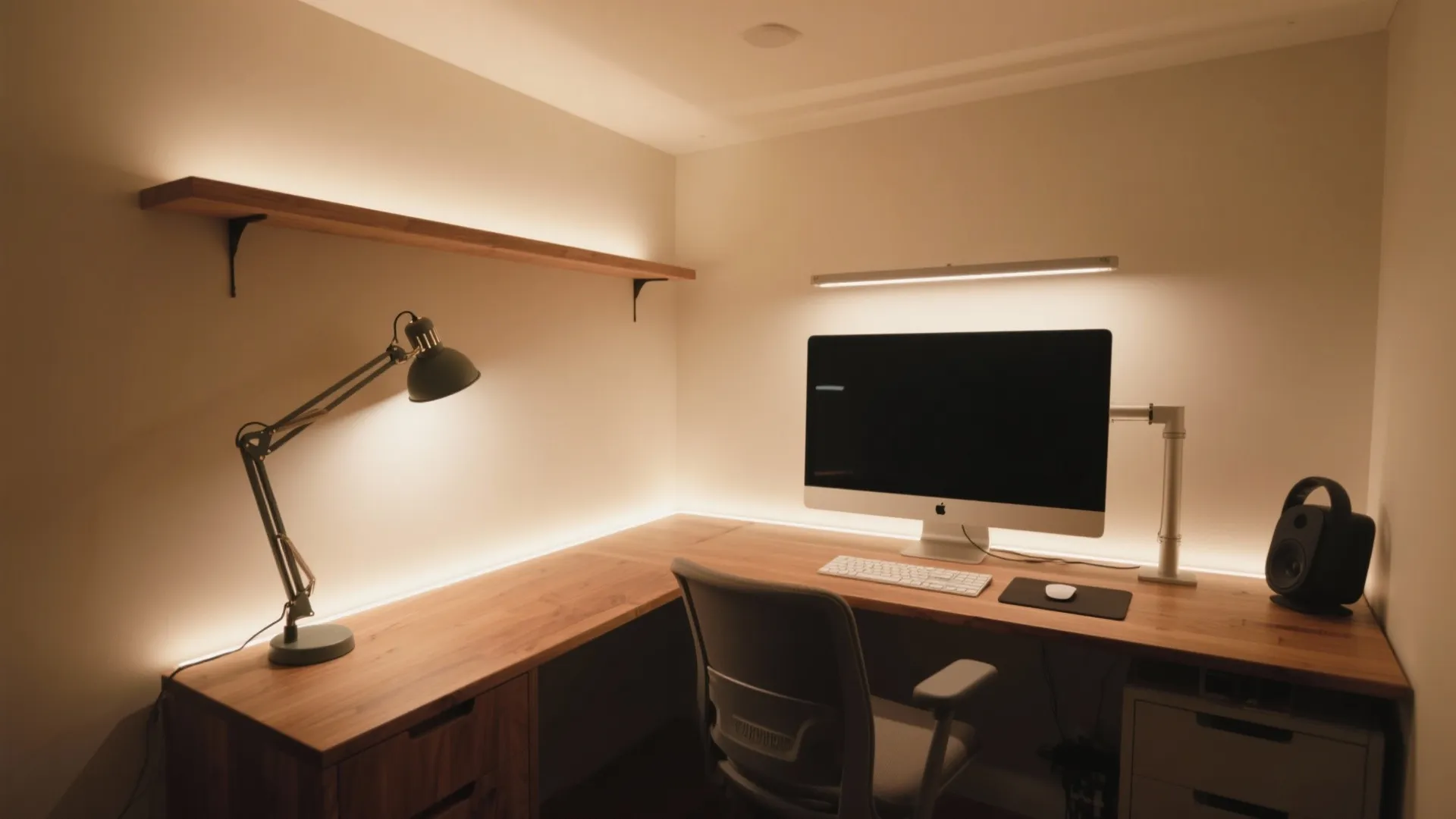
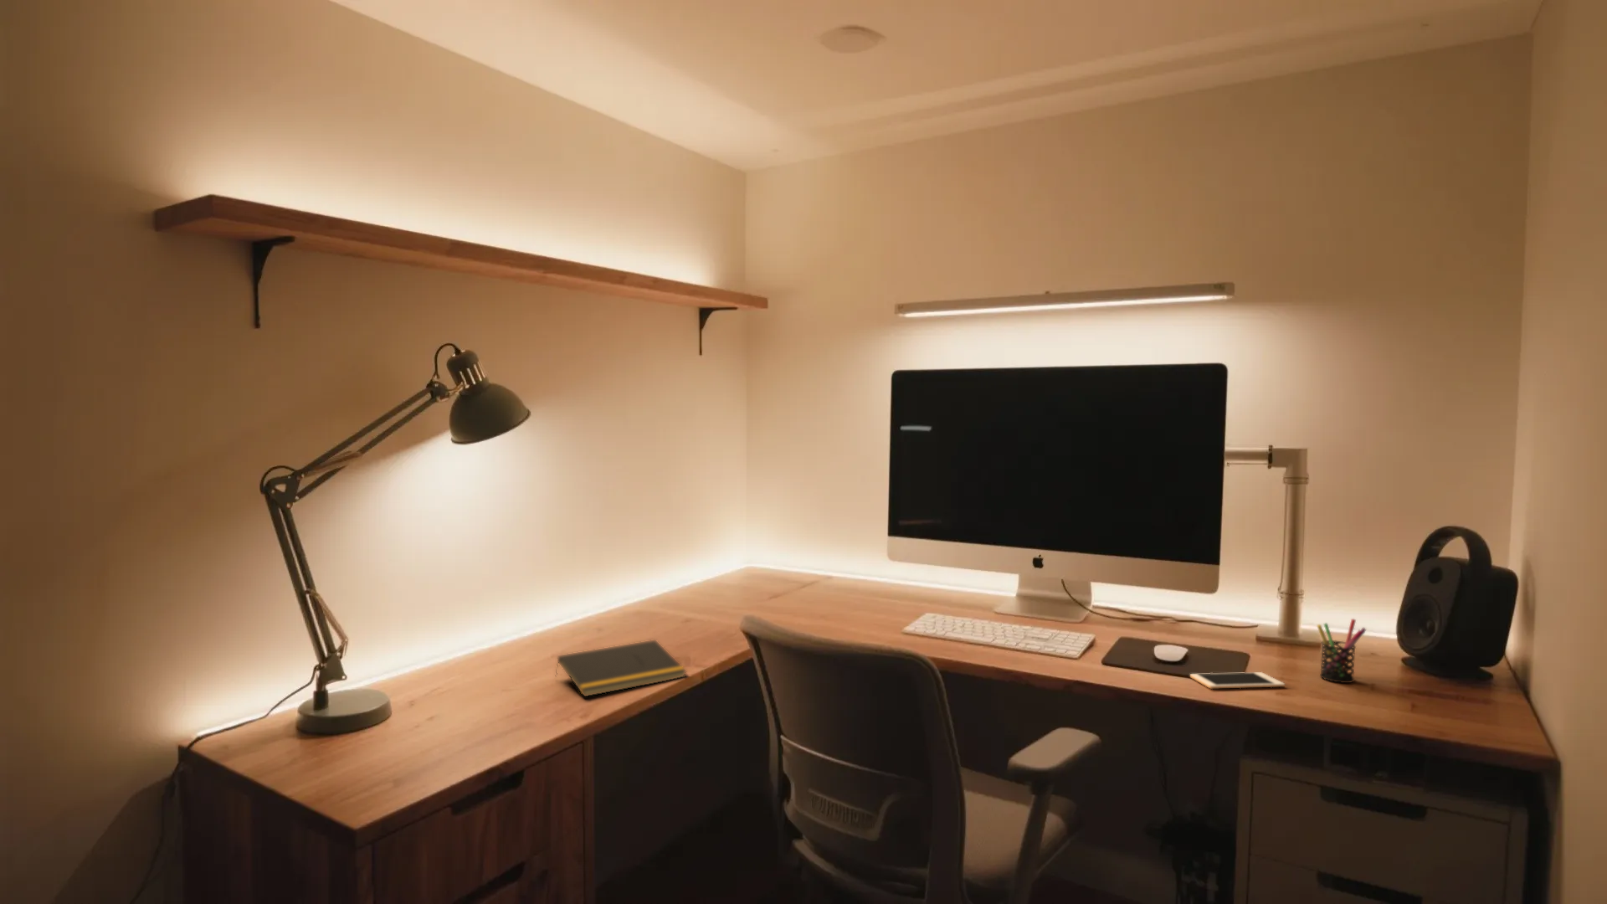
+ notepad (621, 667)
+ cell phone (1236, 680)
+ pen holder (1338, 648)
